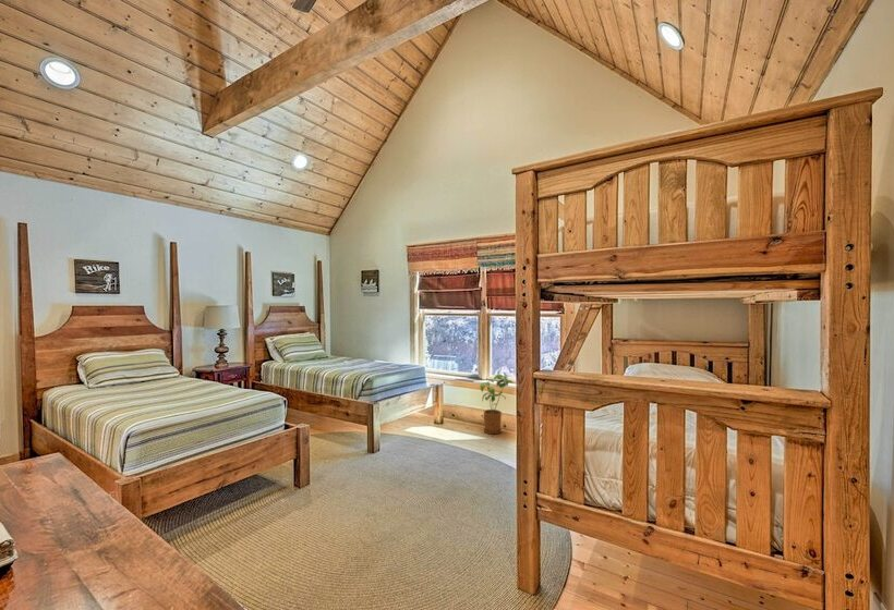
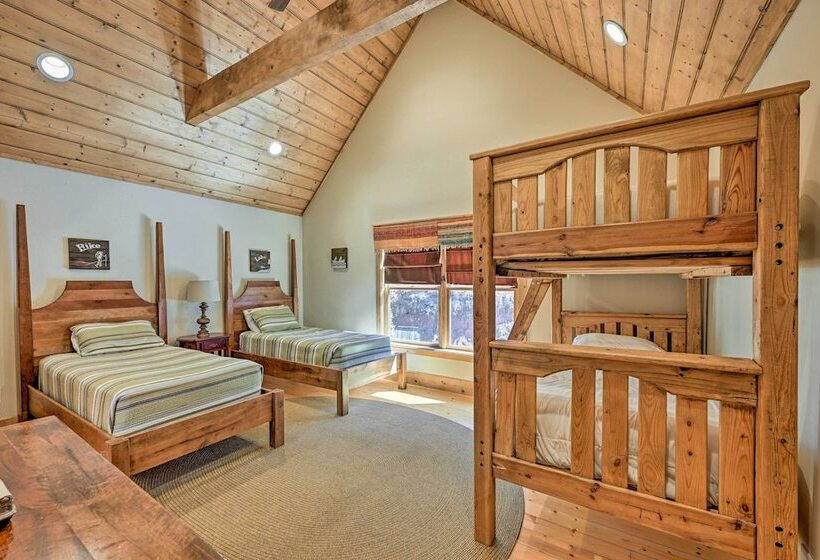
- house plant (492, 403)
